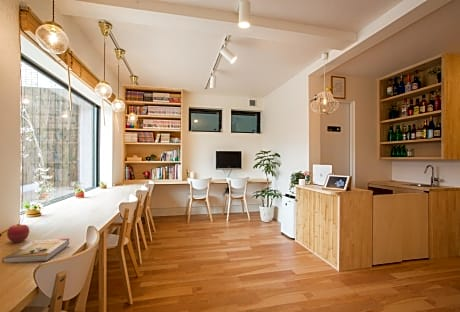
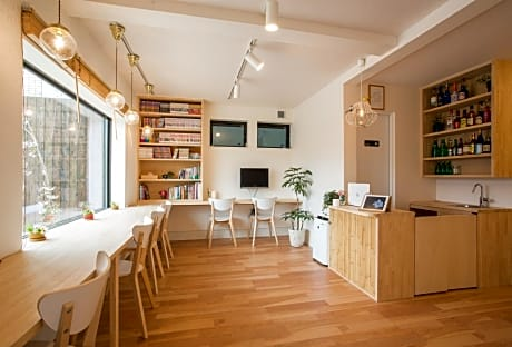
- apple (18, 232)
- book (39, 249)
